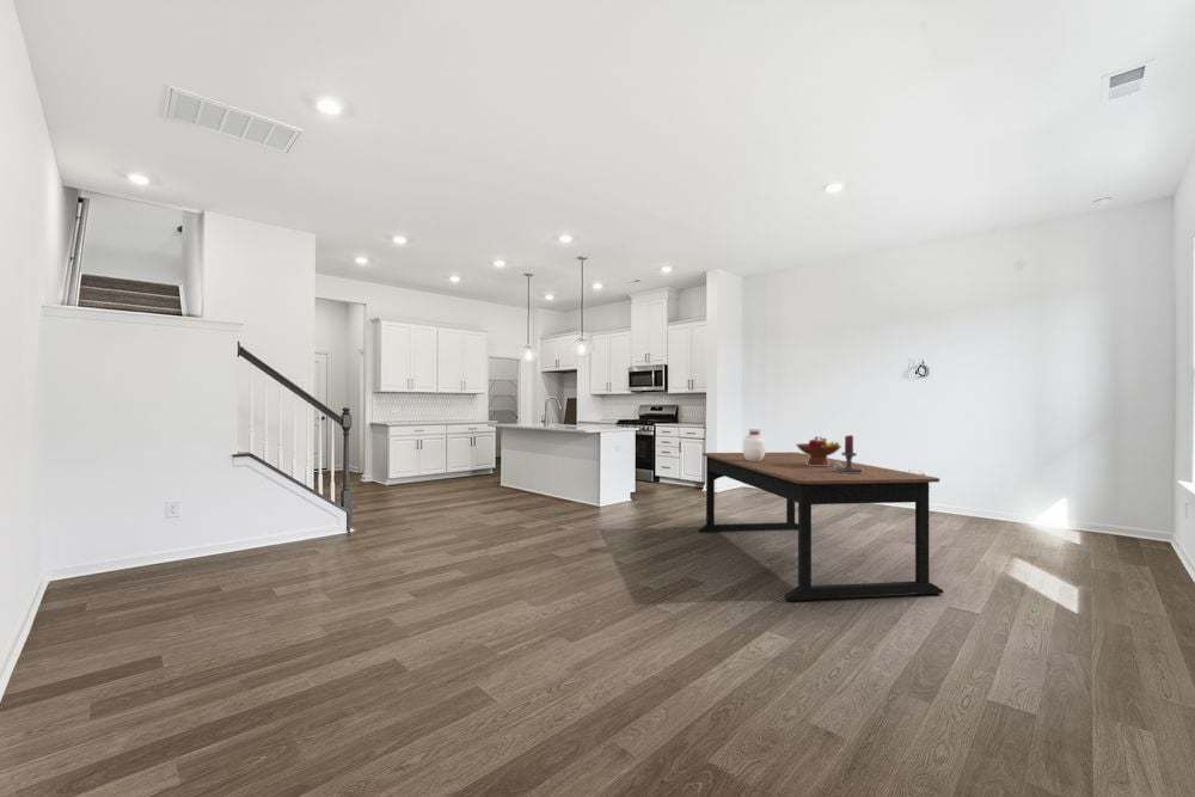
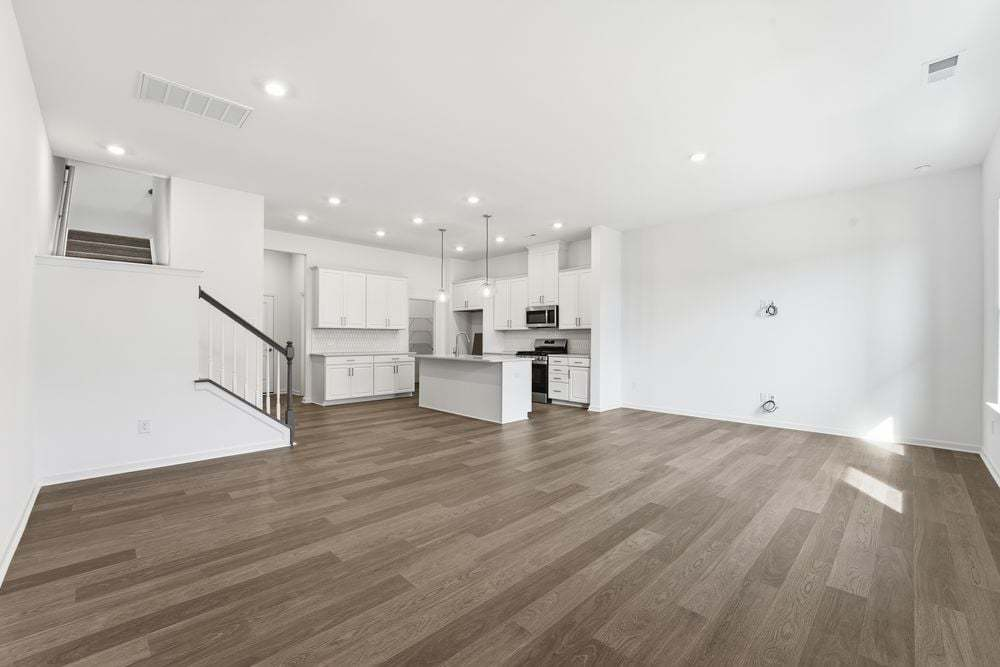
- fruit bowl (817, 450)
- candle holder (846, 453)
- vase (754, 445)
- dining table (798, 510)
